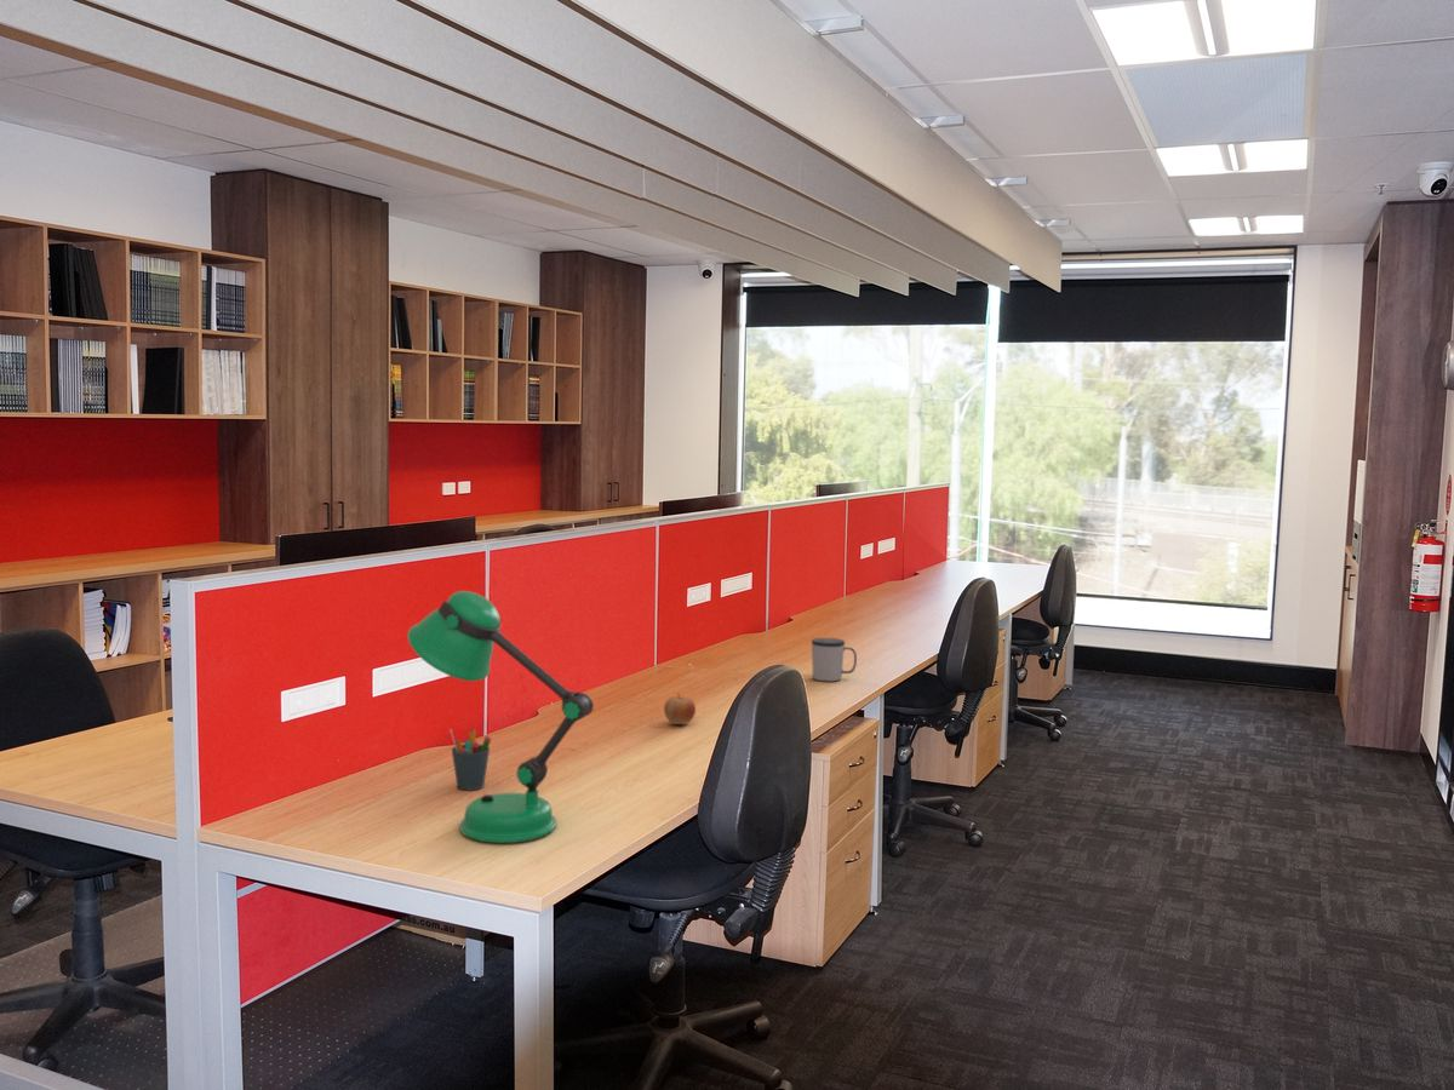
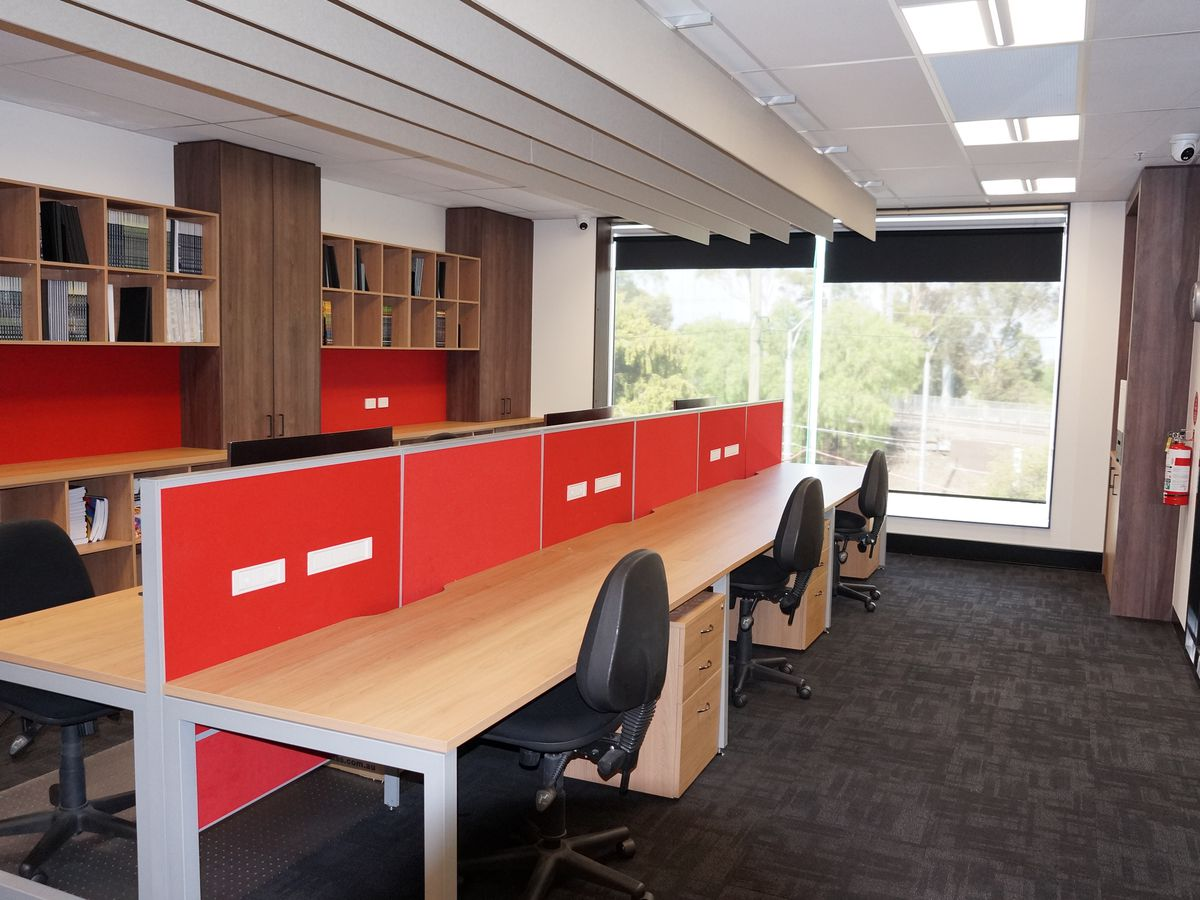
- pen holder (470, 757)
- apple (679, 708)
- desk lamp (482, 678)
- mug (831, 659)
